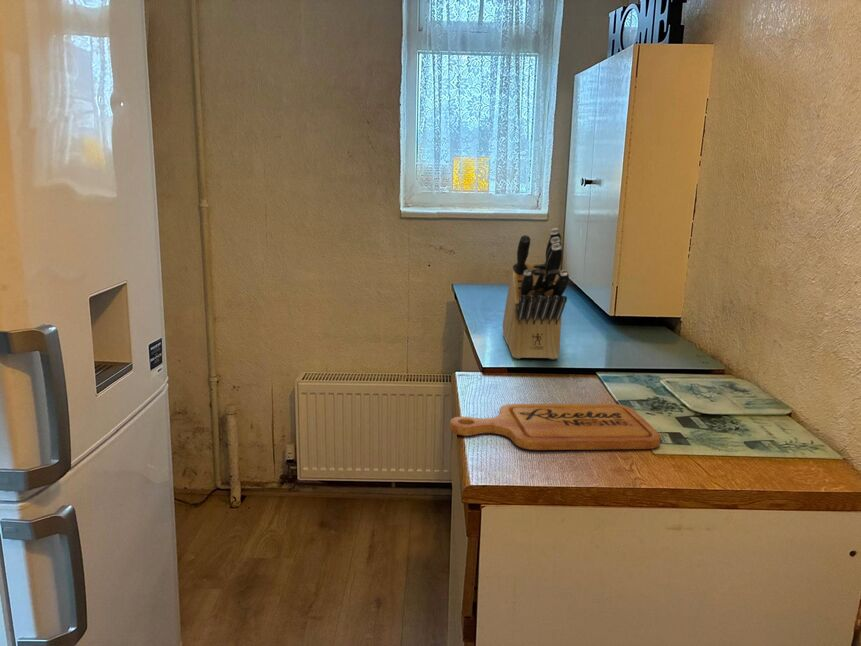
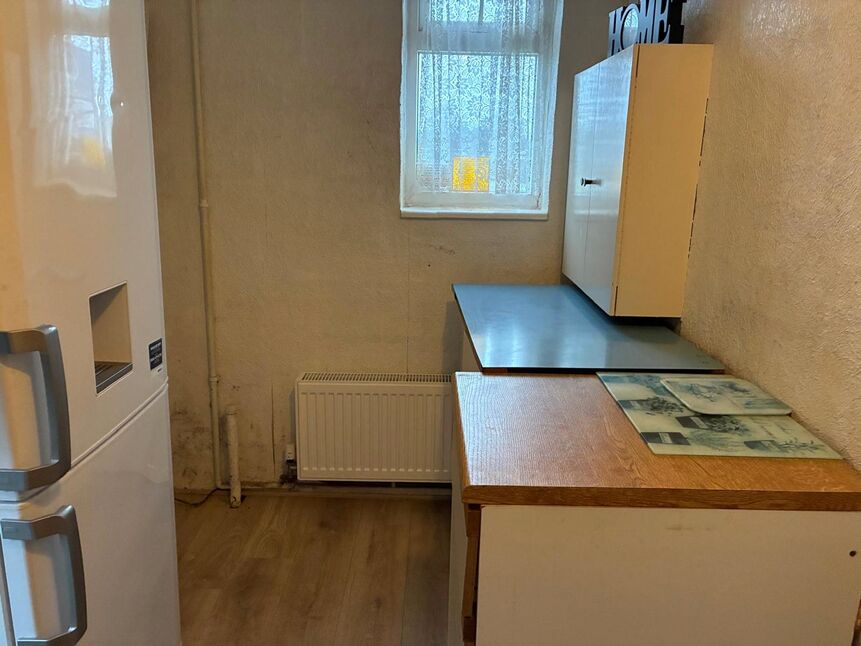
- knife block (534, 289)
- cutting board (548, 425)
